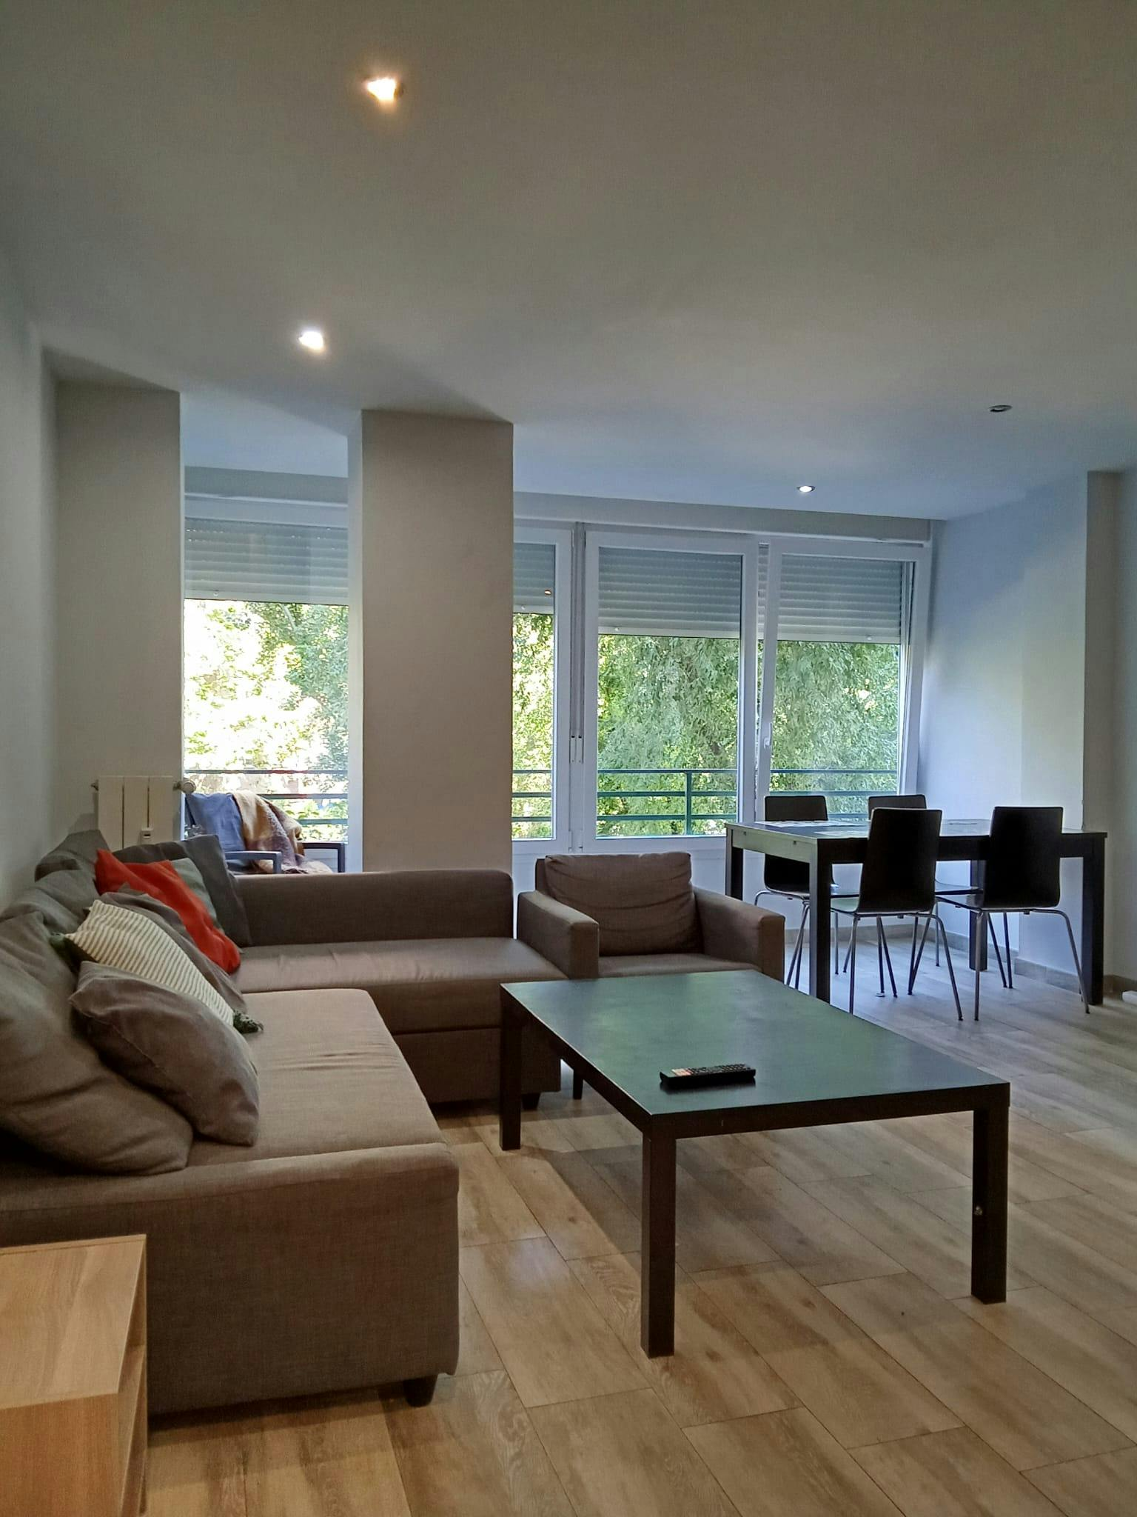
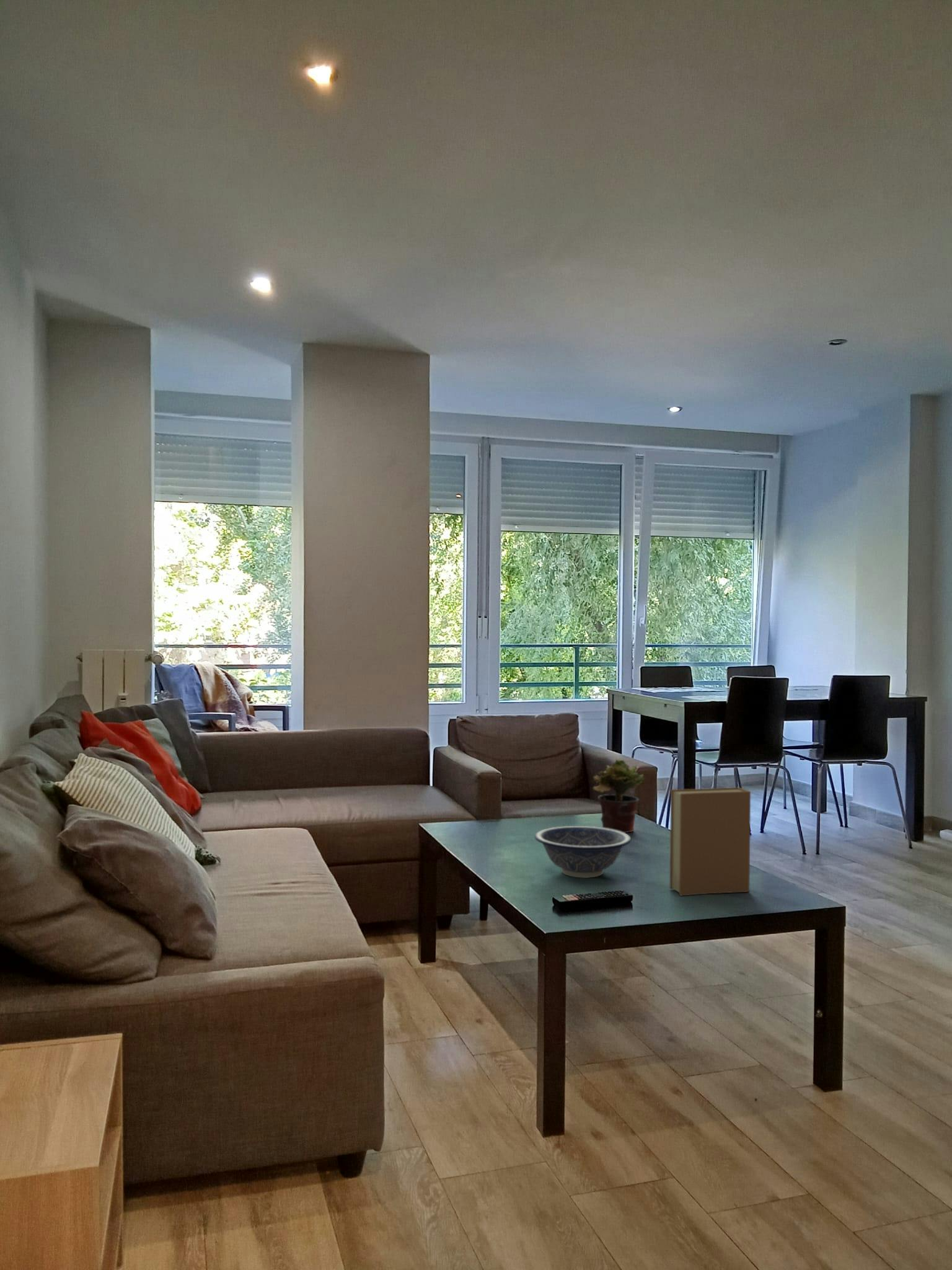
+ potted plant (619, 794)
+ book (710, 840)
+ decorative bowl (582, 854)
